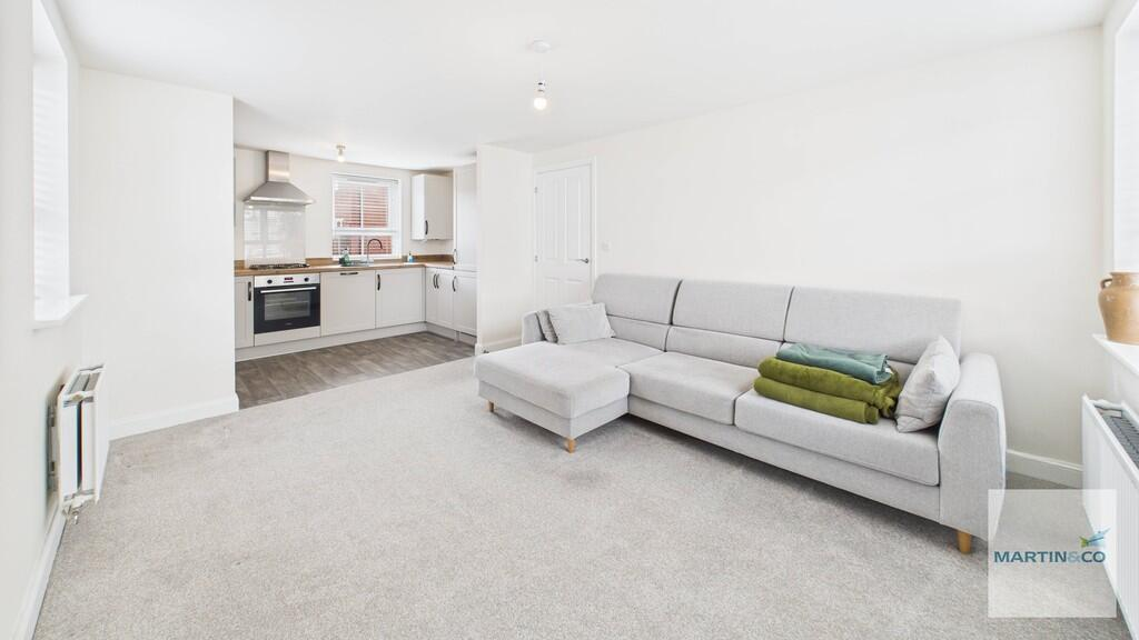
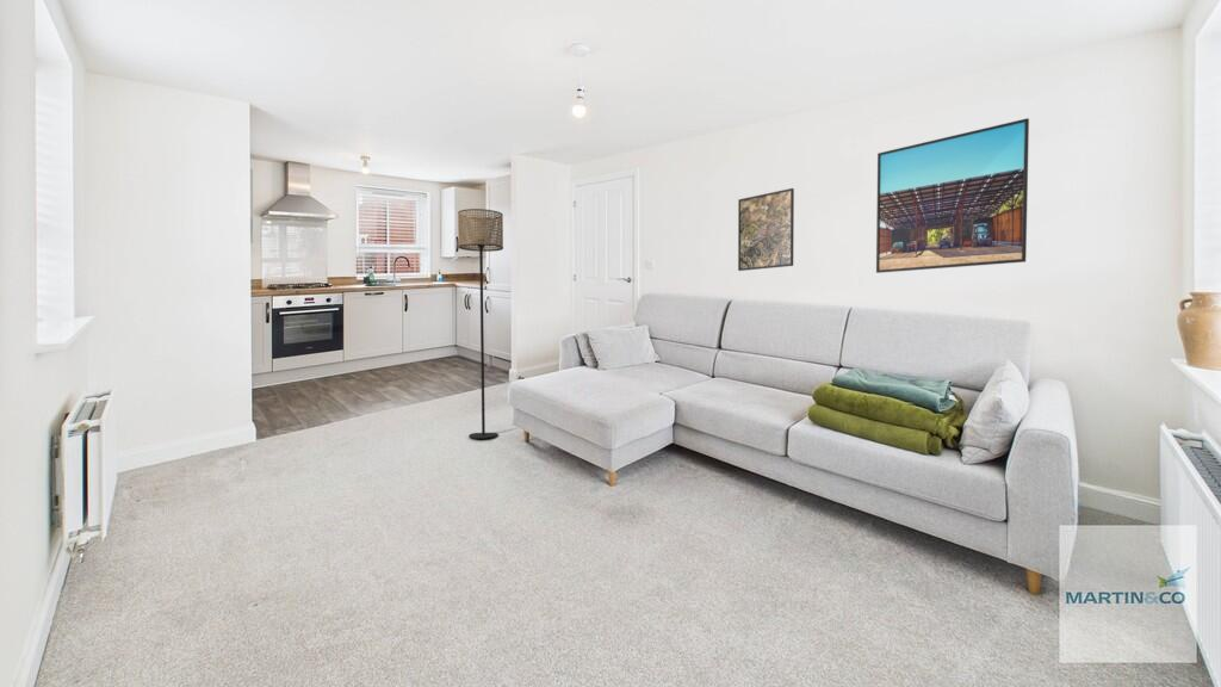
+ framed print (944, 203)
+ floor lamp (482, 324)
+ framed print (764, 231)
